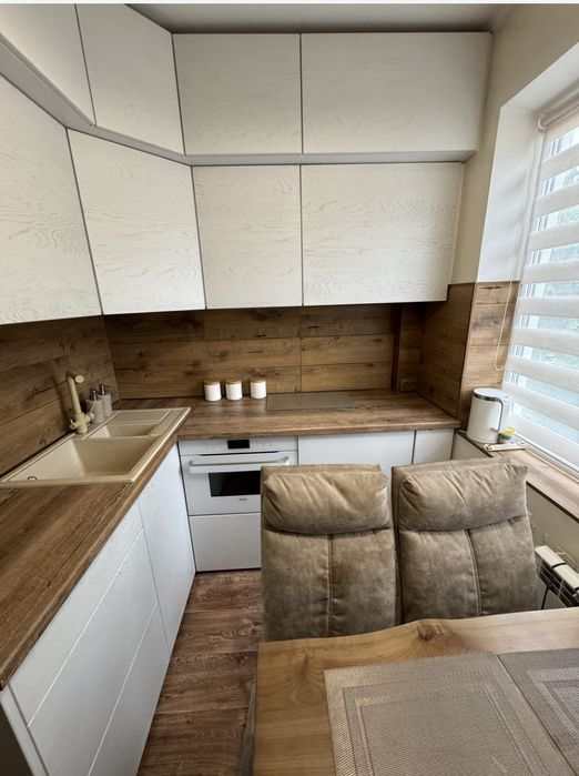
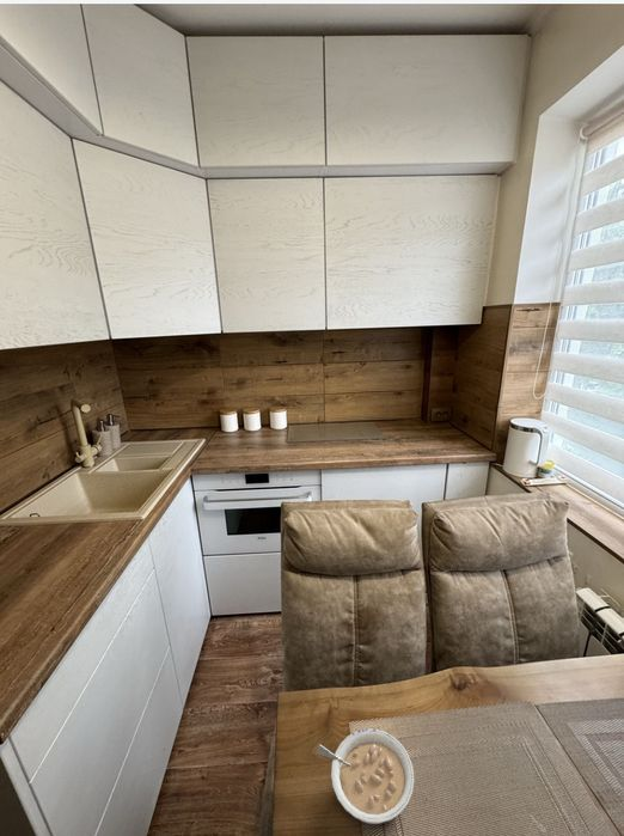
+ legume (368, 780)
